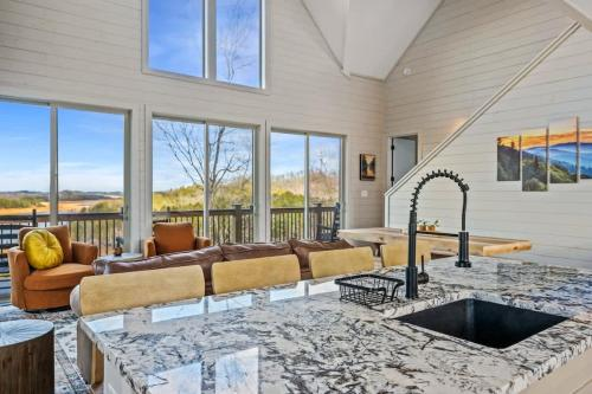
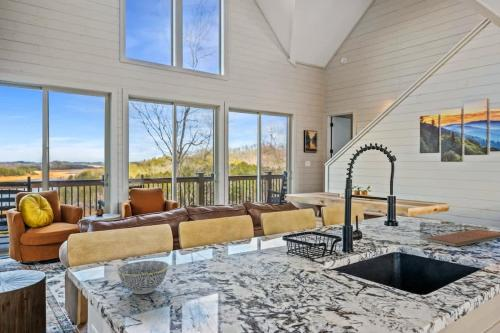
+ bowl (143, 278)
+ chopping board (467, 236)
